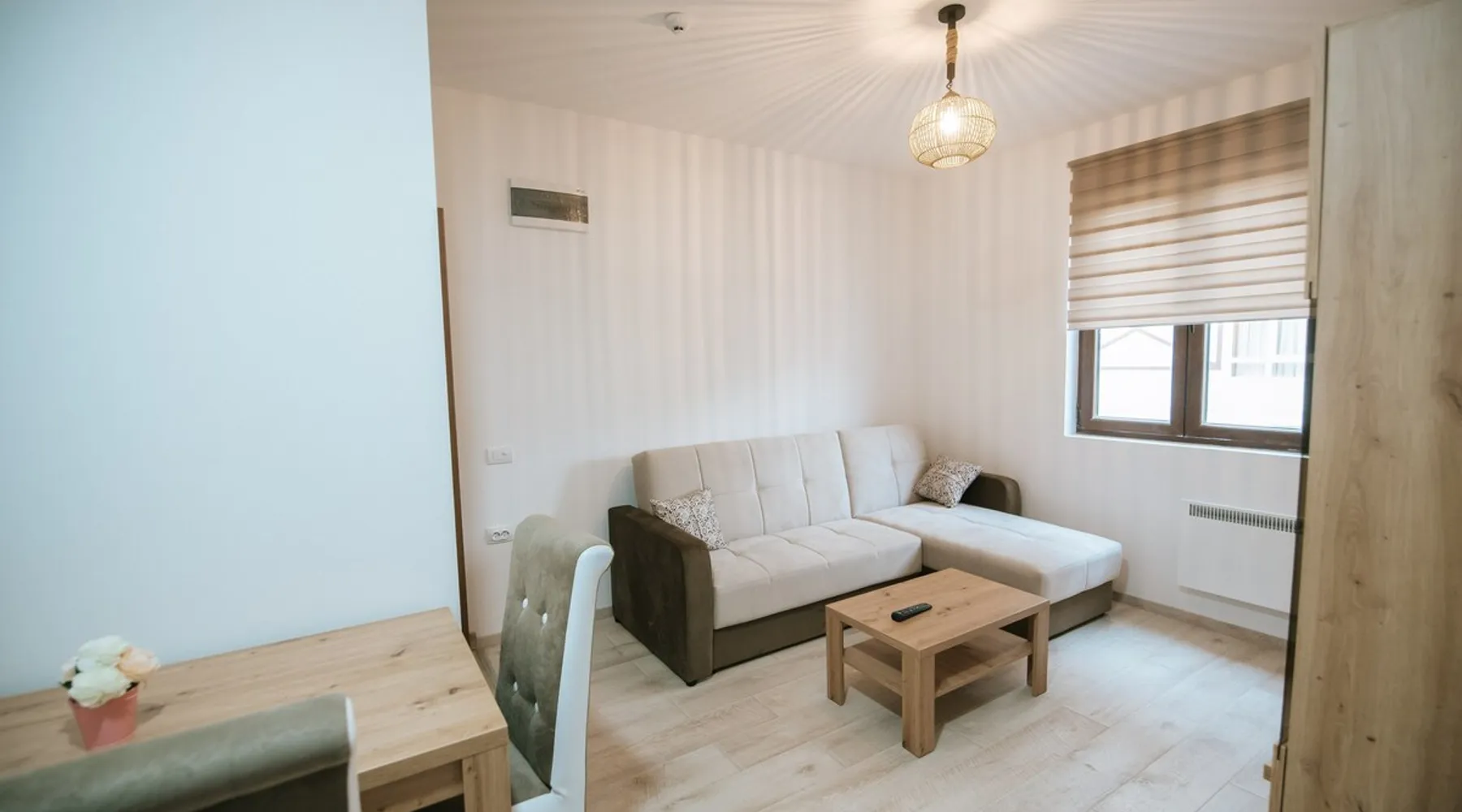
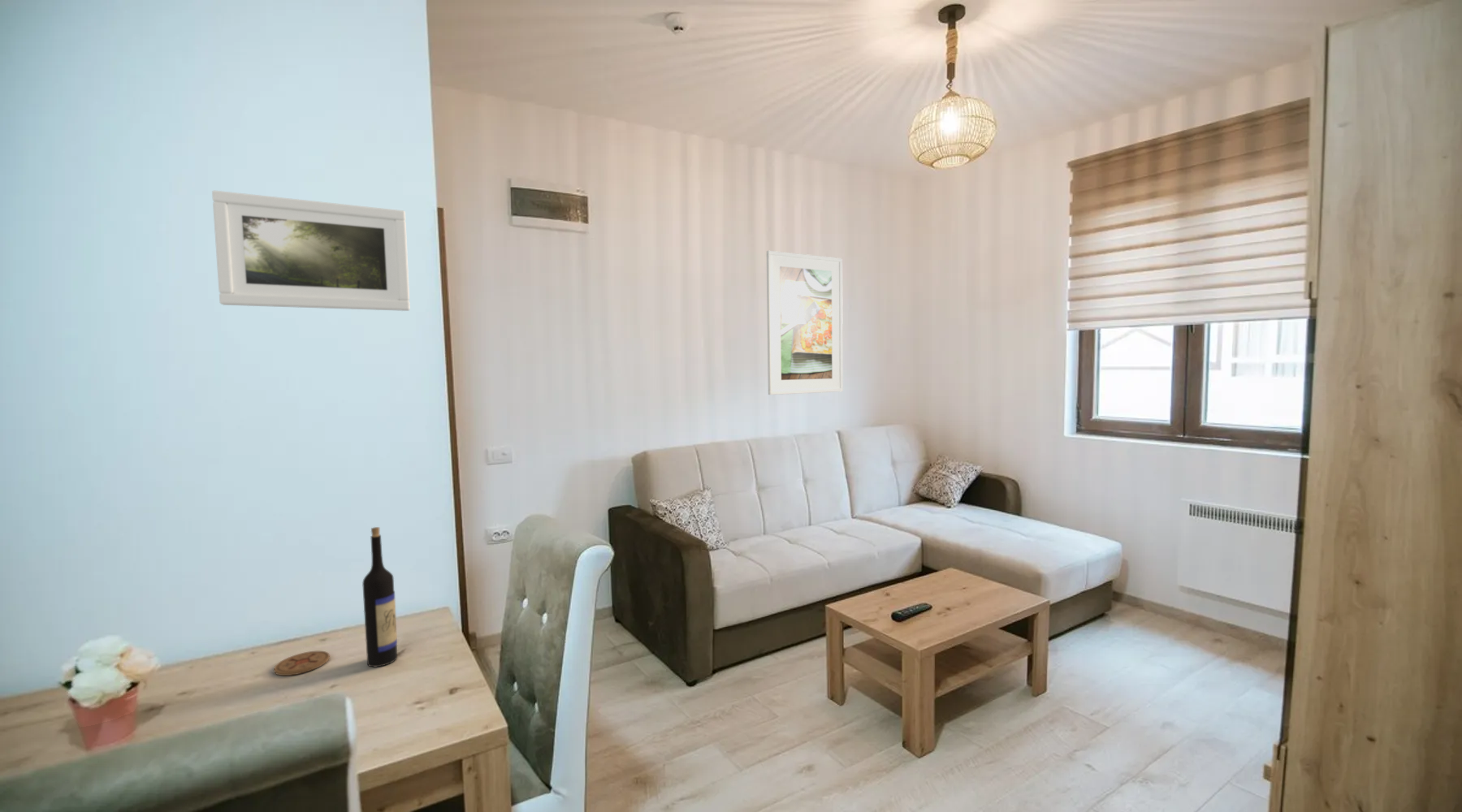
+ wine bottle (379, 594)
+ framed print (806, 324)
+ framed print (318, 255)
+ coaster (302, 663)
